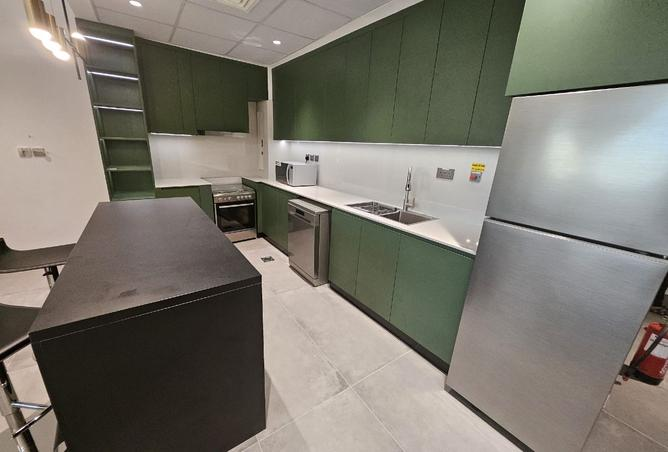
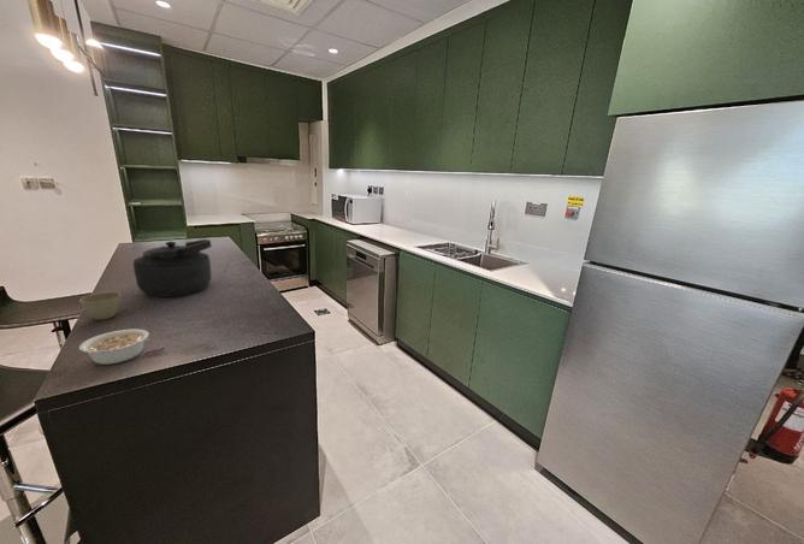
+ legume (119, 345)
+ kettle (176, 265)
+ flower pot (102, 306)
